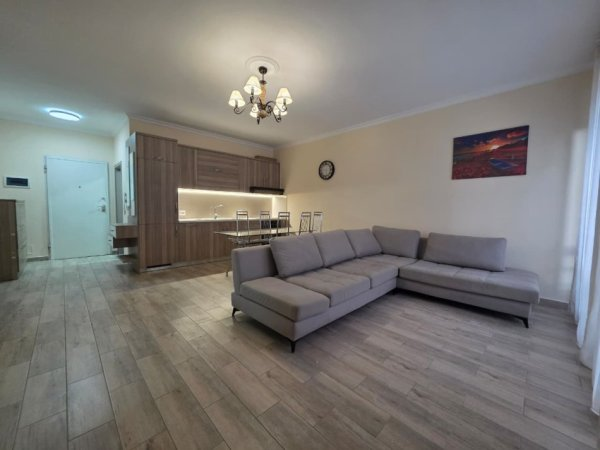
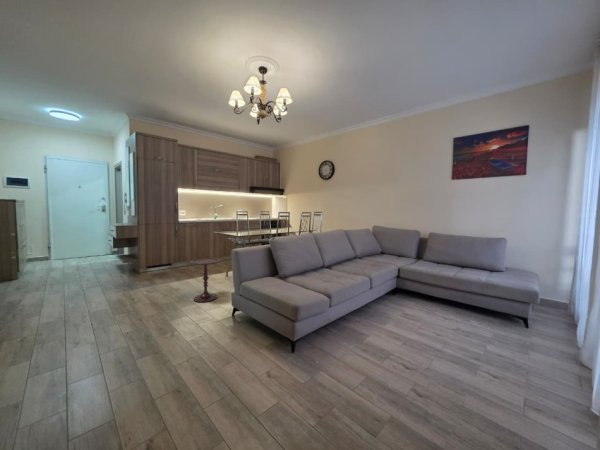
+ side table (205, 279)
